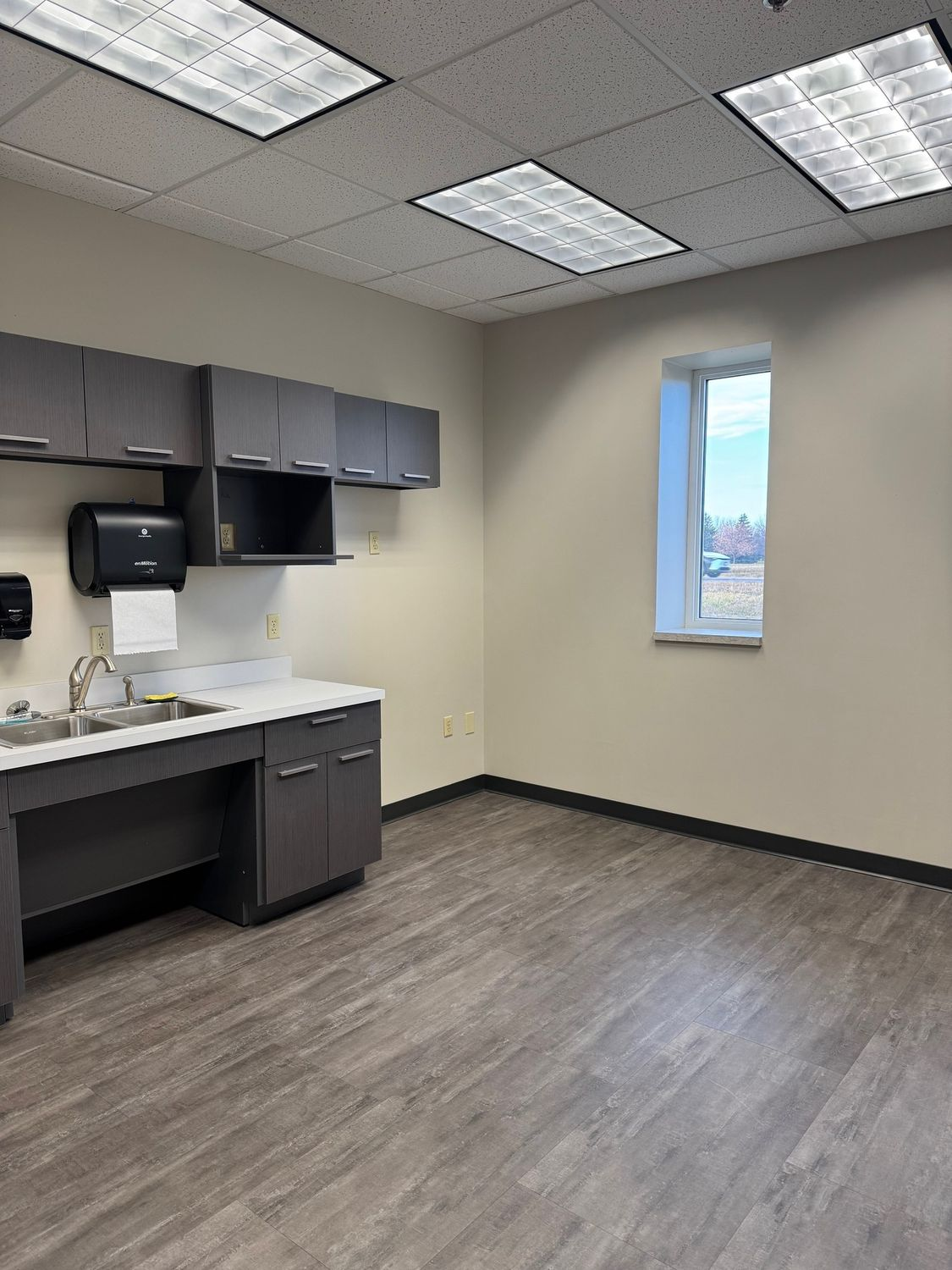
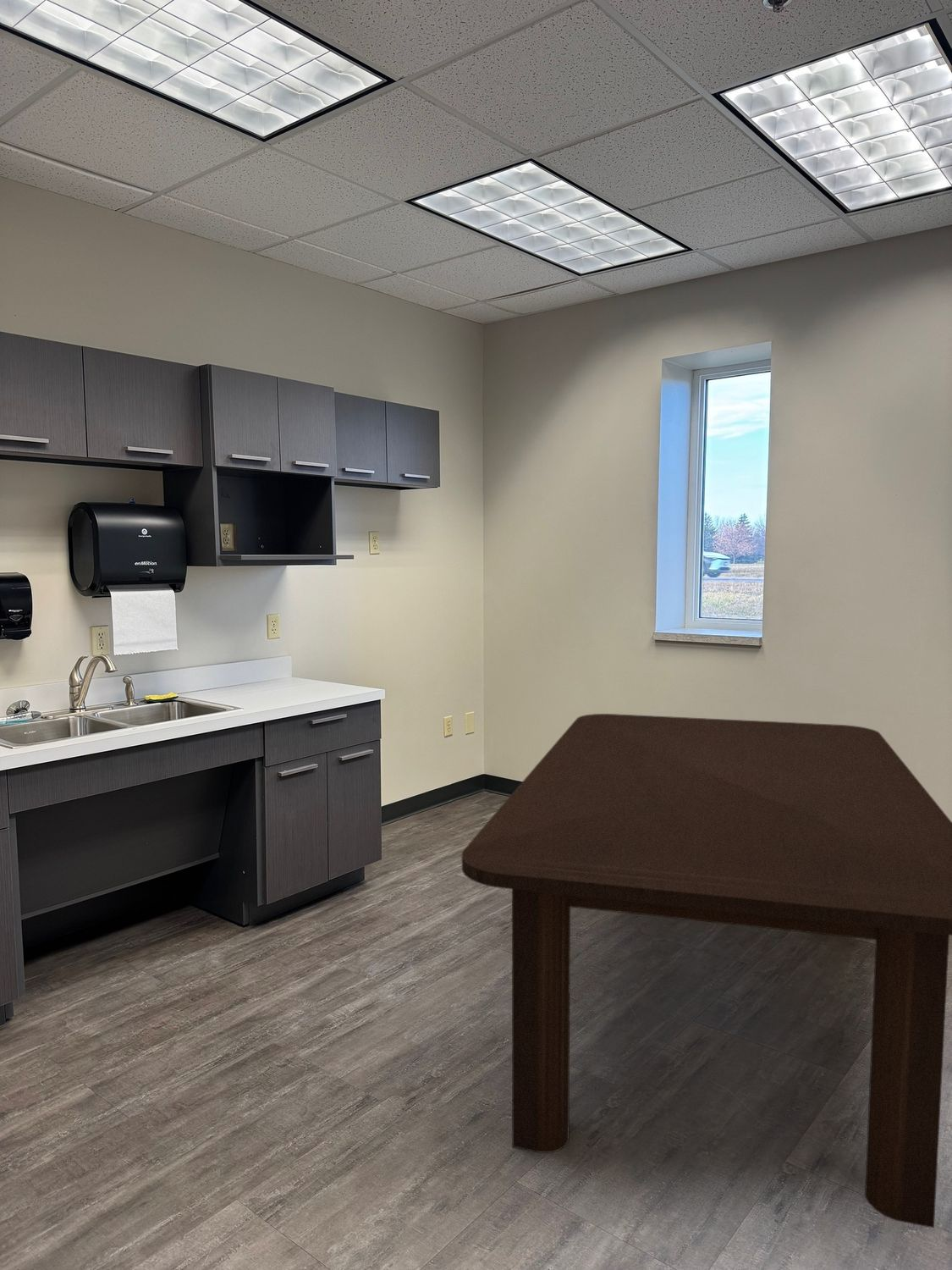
+ dining table (717, 892)
